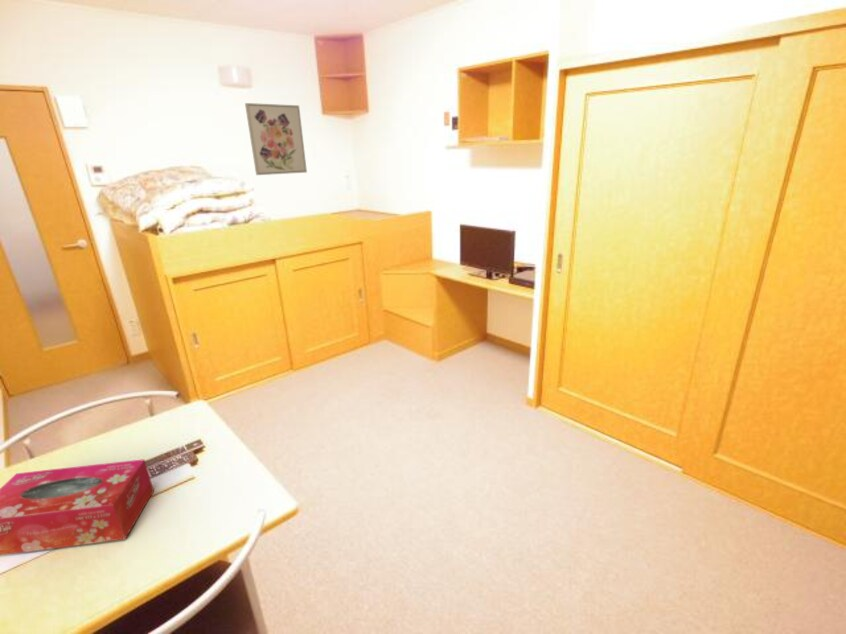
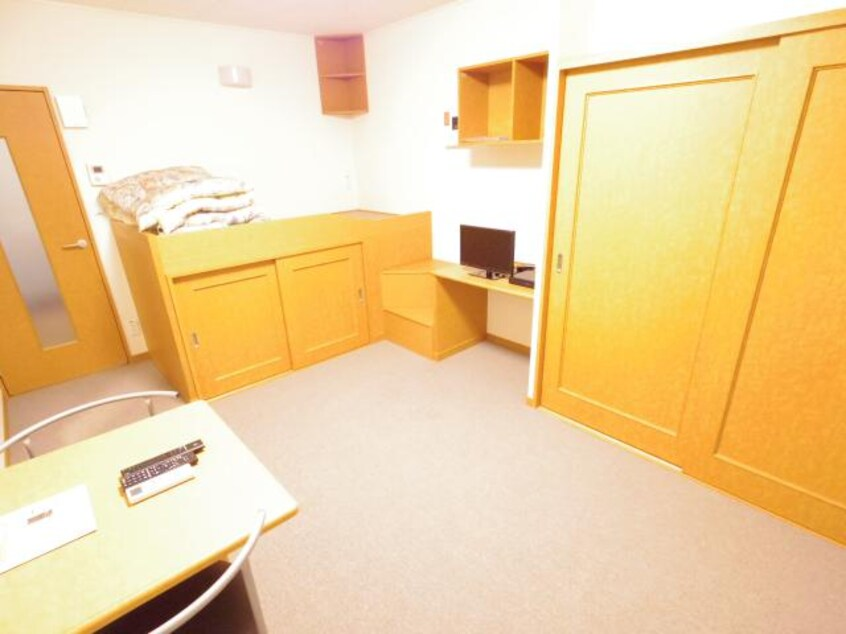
- tissue box (68, 505)
- wall art (277, 140)
